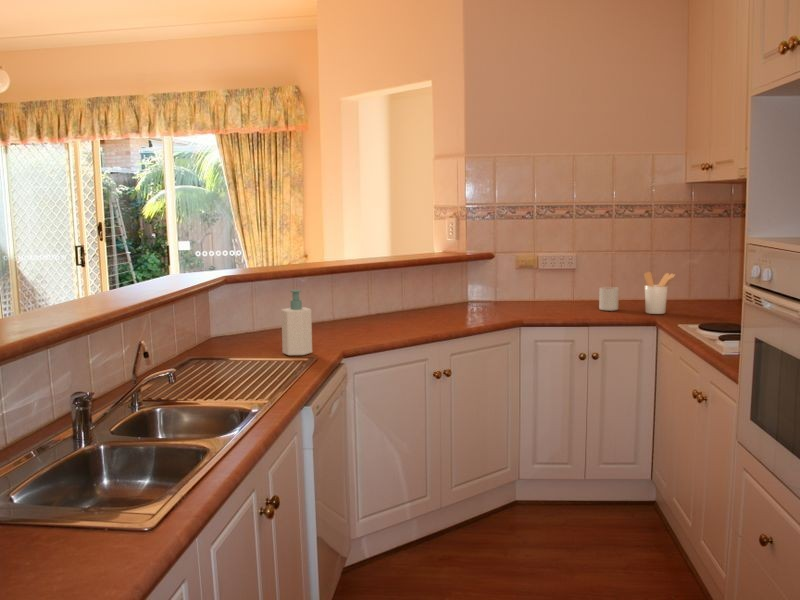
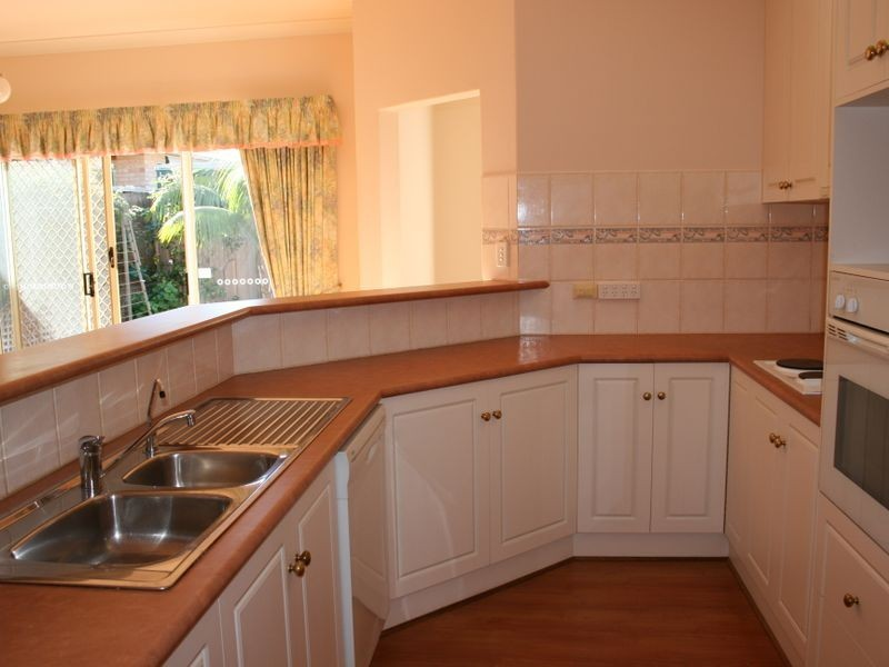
- soap bottle (296, 321)
- mug (609, 298)
- utensil holder (660, 292)
